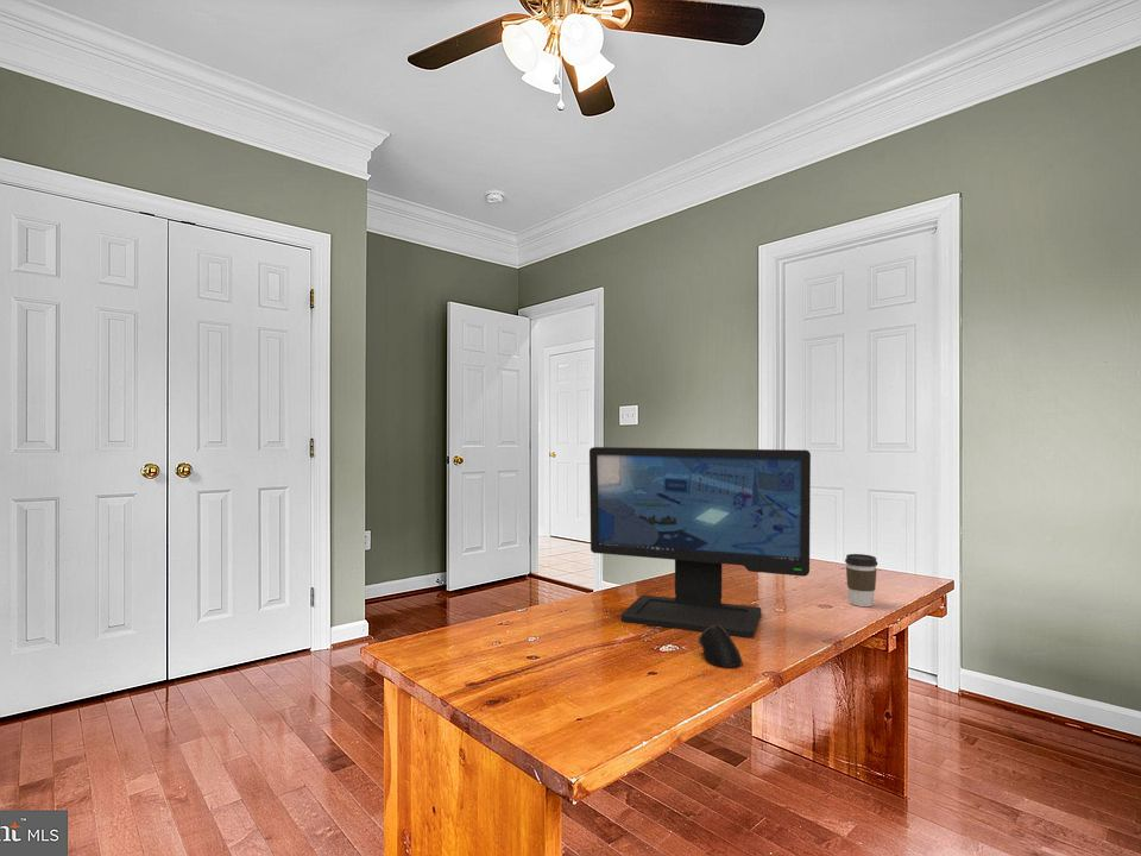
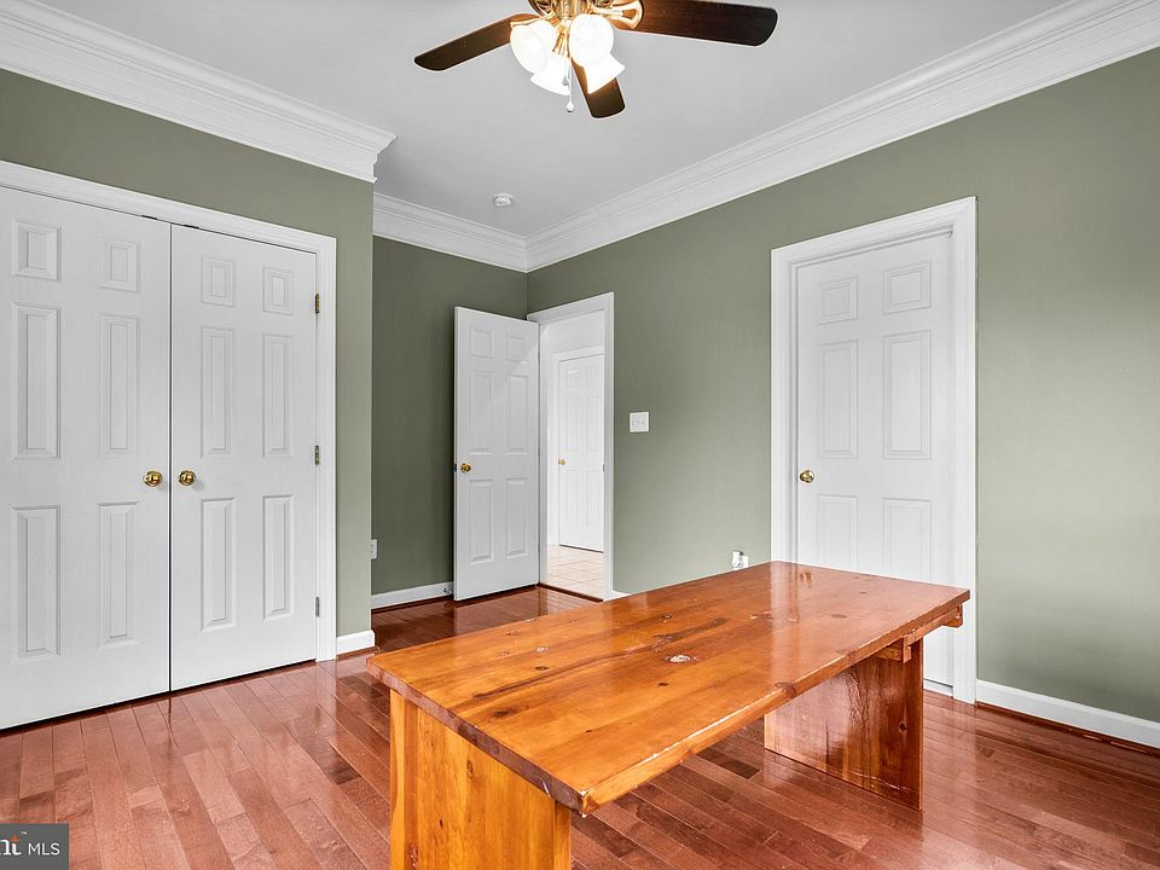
- coffee cup (861, 579)
- computer mouse (718, 642)
- computer monitor (693, 531)
